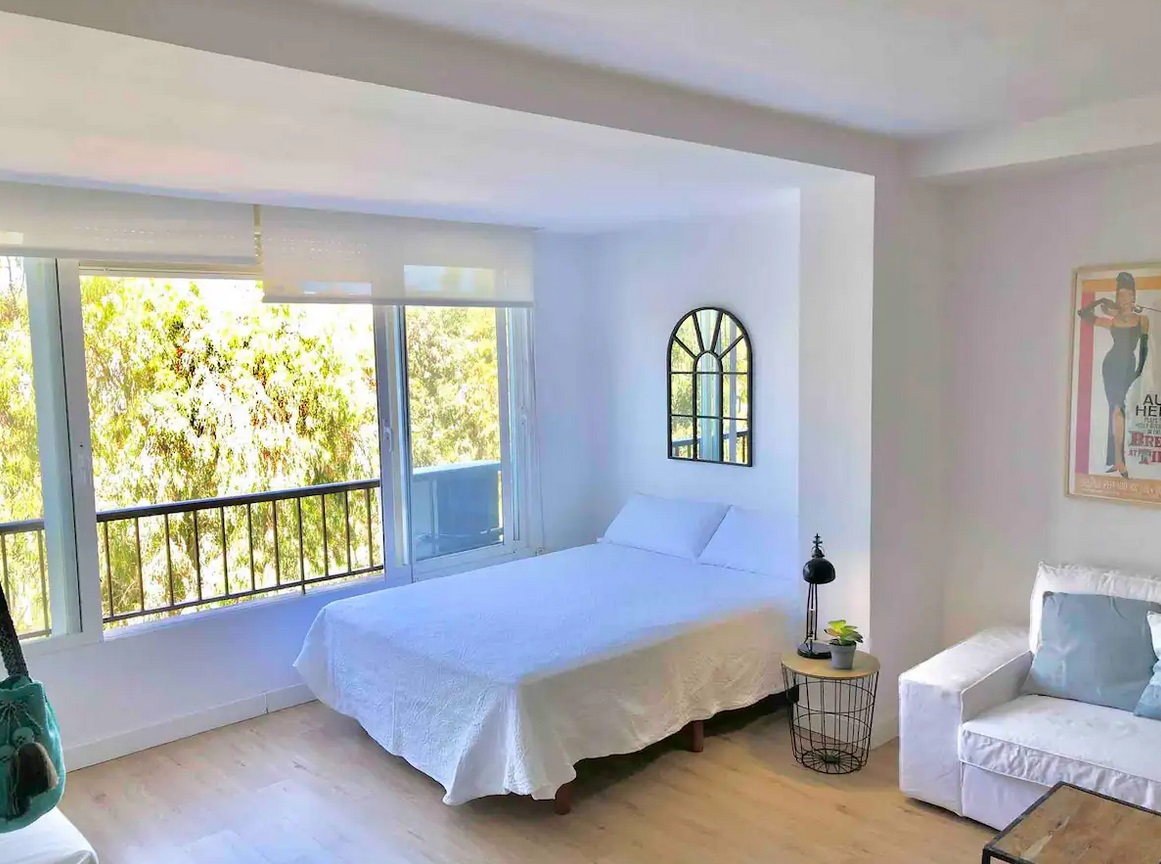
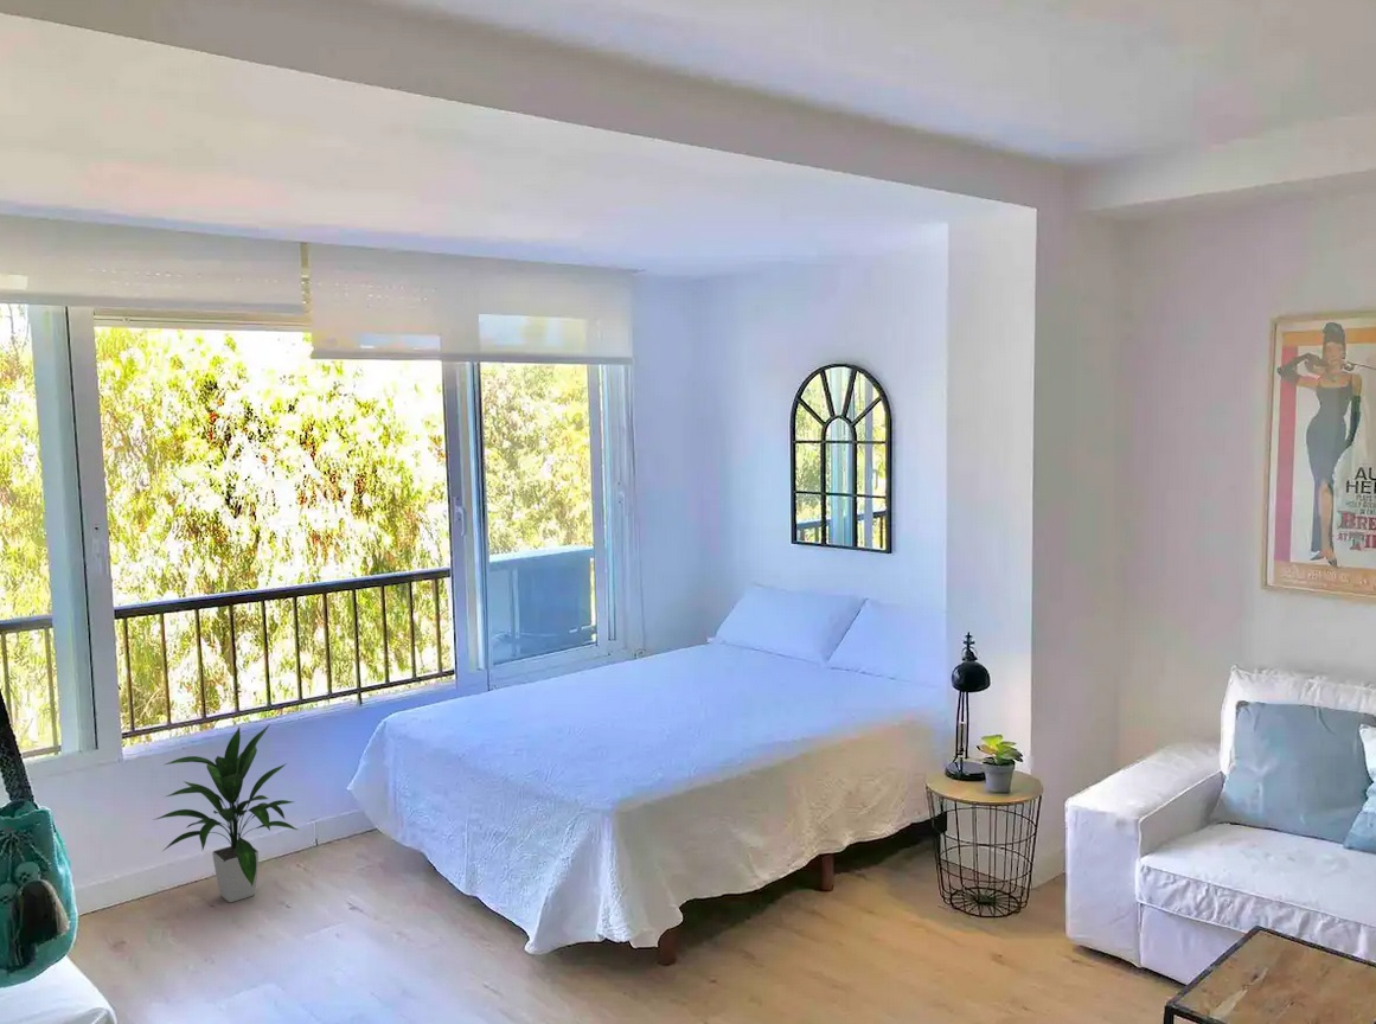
+ indoor plant (231, 814)
